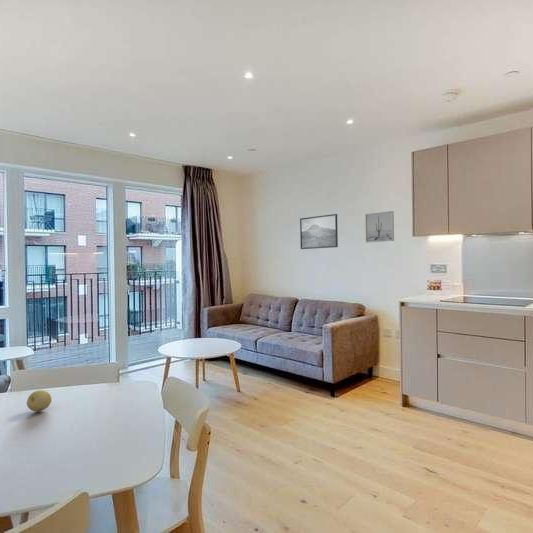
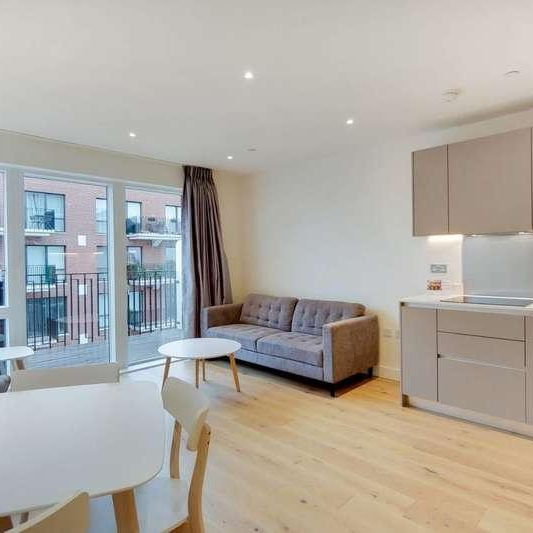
- fruit (39, 400)
- wall art (379, 227)
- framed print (318, 232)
